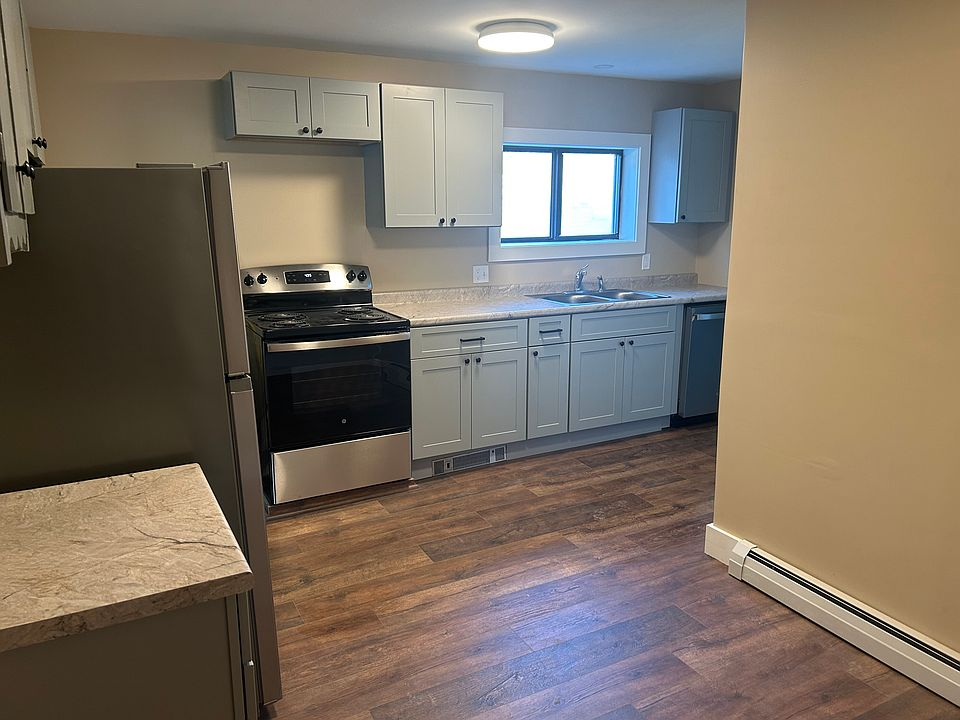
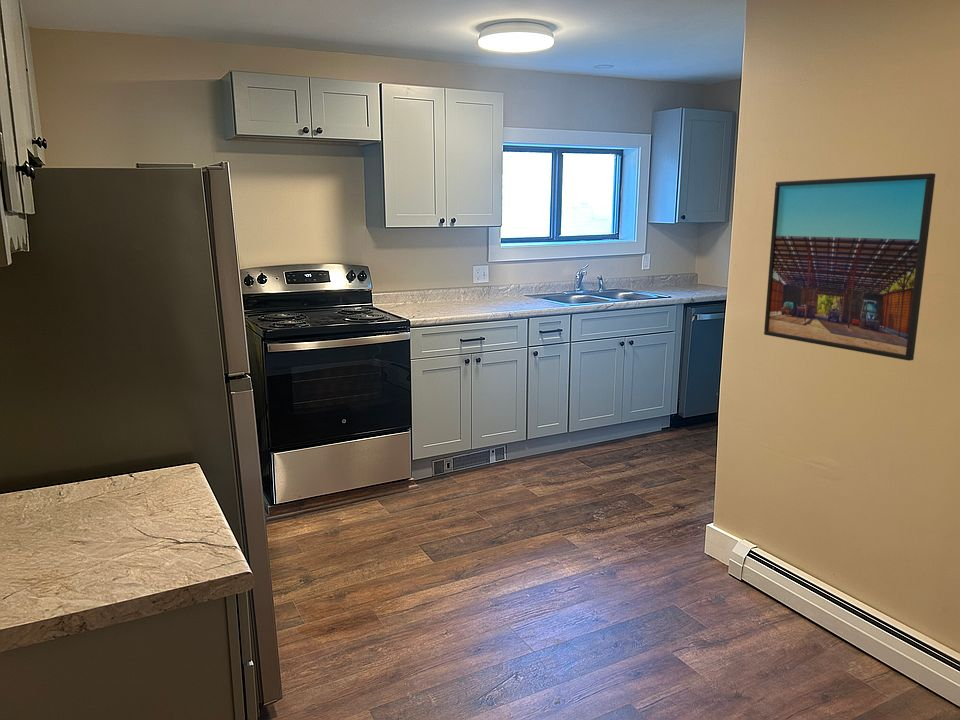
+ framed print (839, 264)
